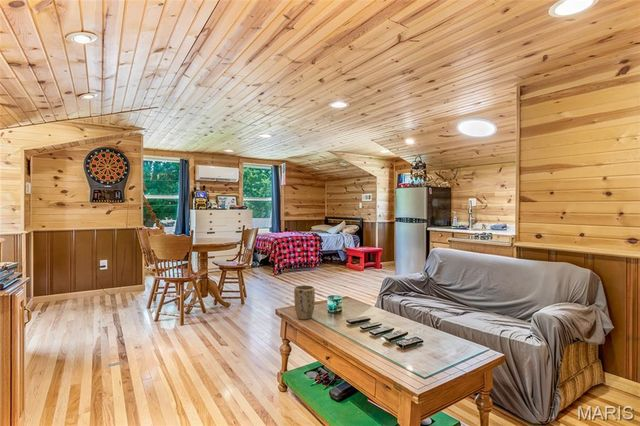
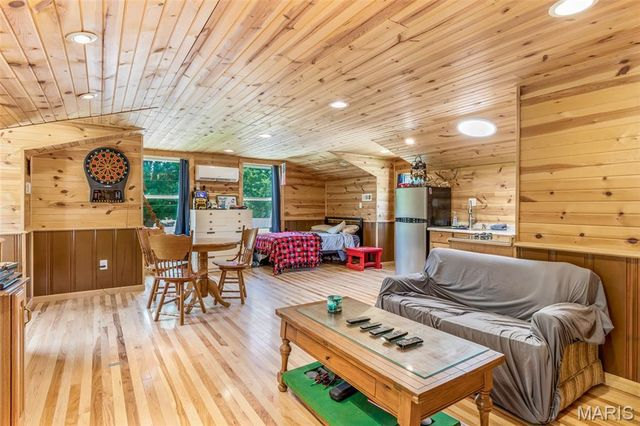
- plant pot (304, 302)
